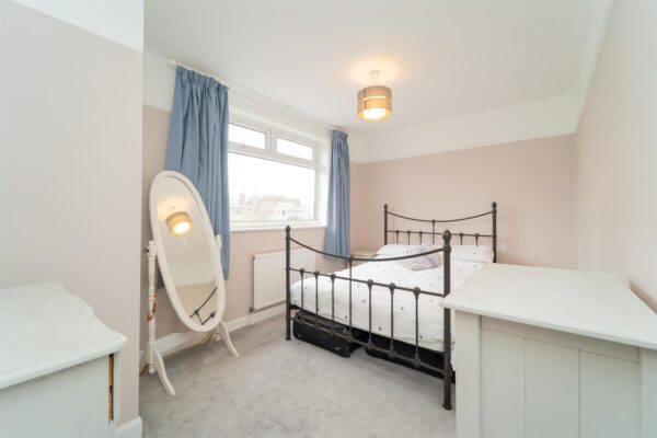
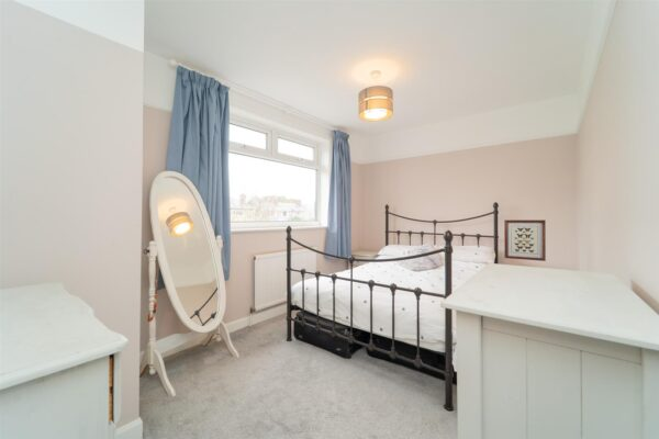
+ wall art (524, 239)
